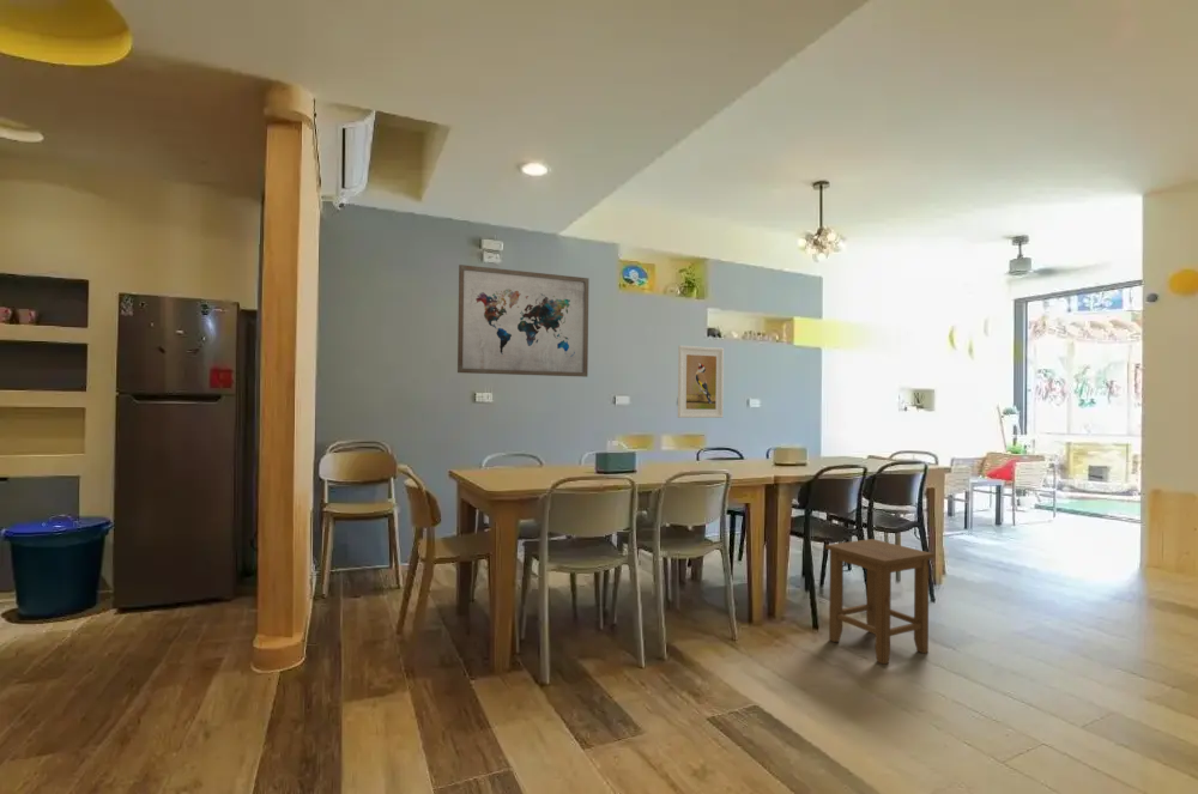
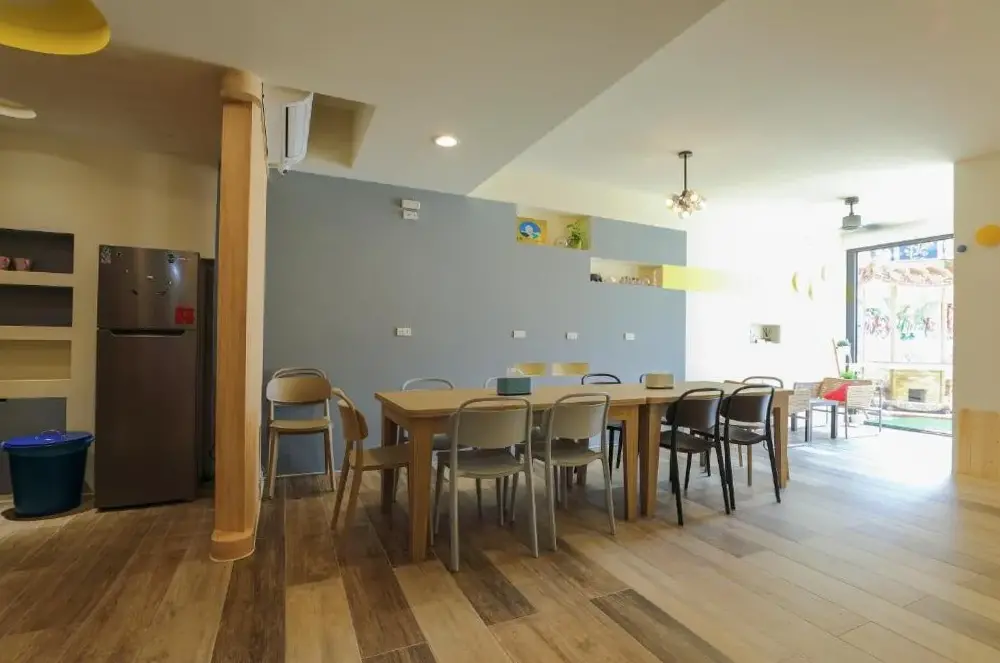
- stool (877, 596)
- wall art (526, 323)
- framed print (701, 382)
